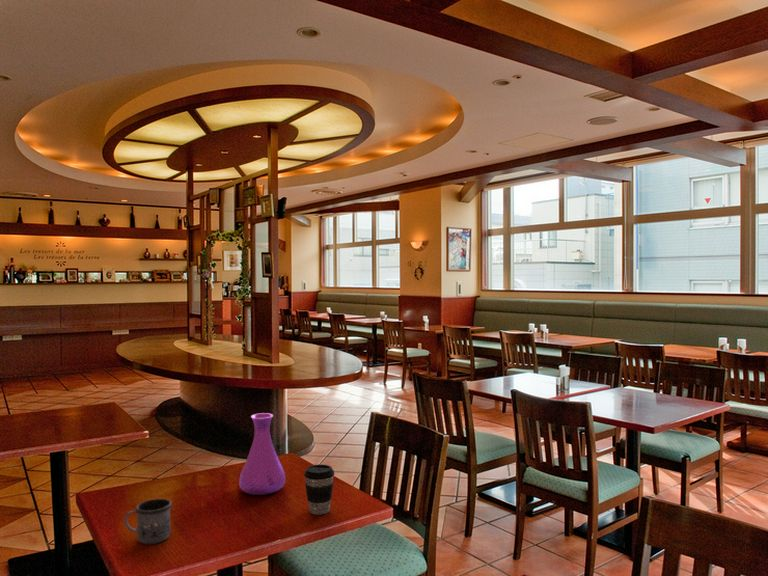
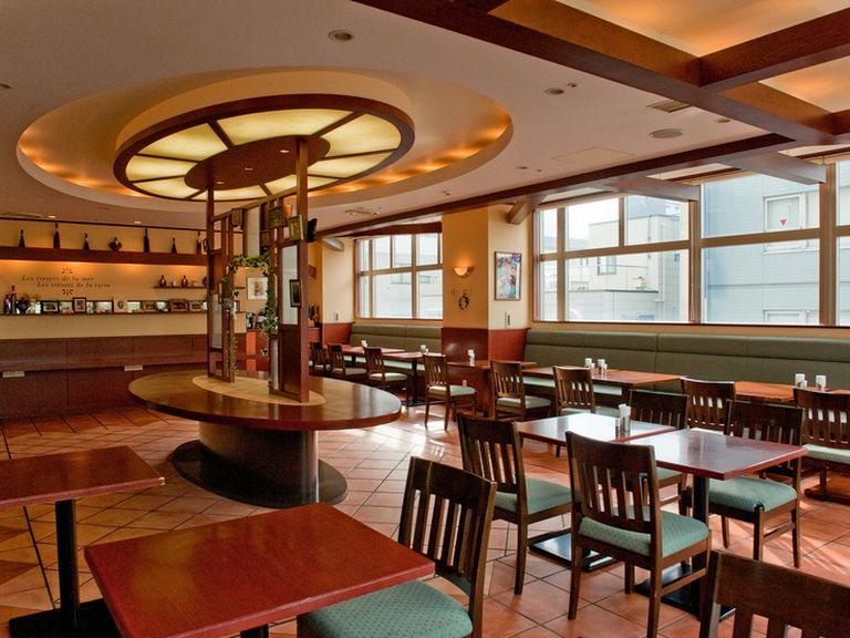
- coffee cup (319, 489)
- mug (148, 522)
- vase (262, 452)
